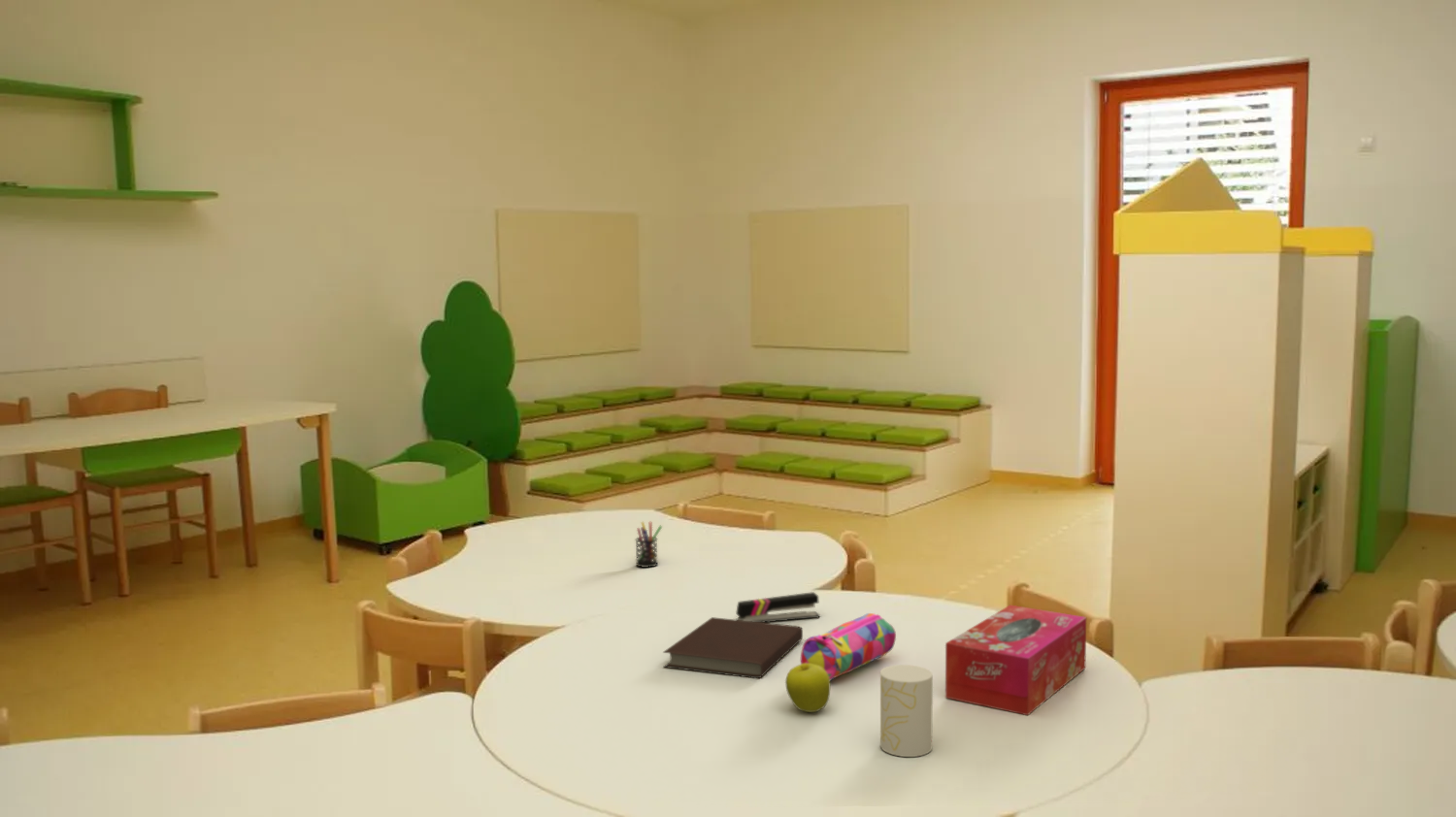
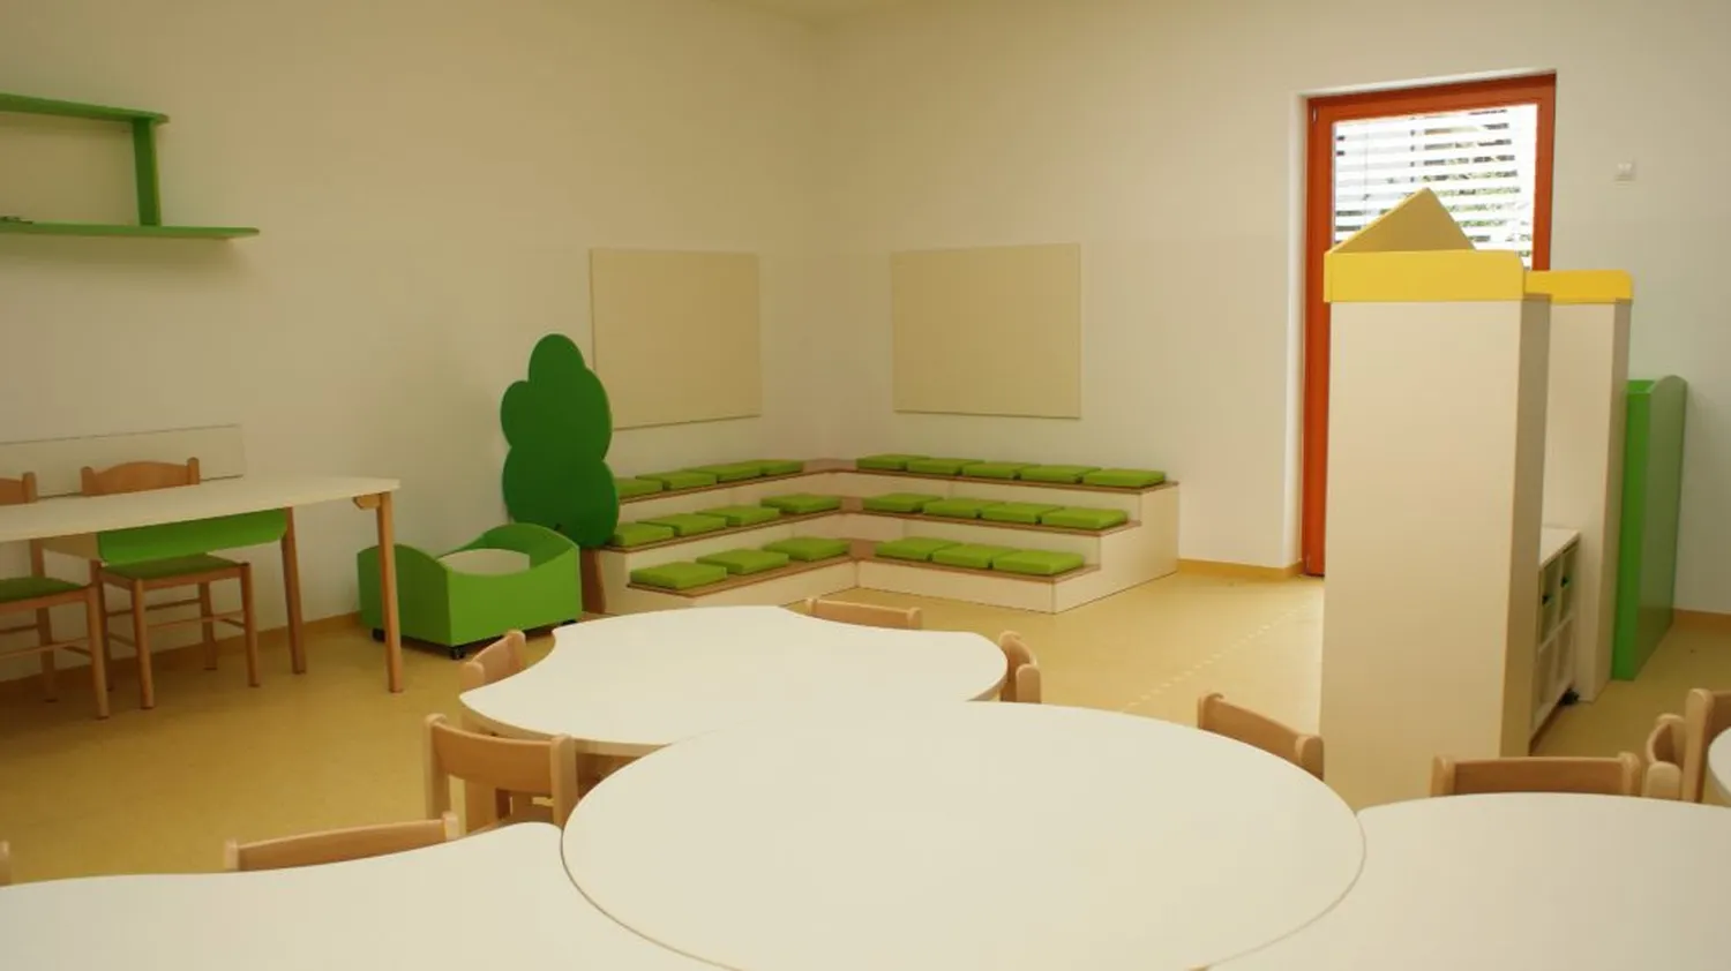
- notebook (735, 645)
- pencil case (848, 645)
- cup (906, 709)
- stapler (778, 607)
- pen holder (648, 541)
- fruit (808, 687)
- tissue box (1017, 656)
